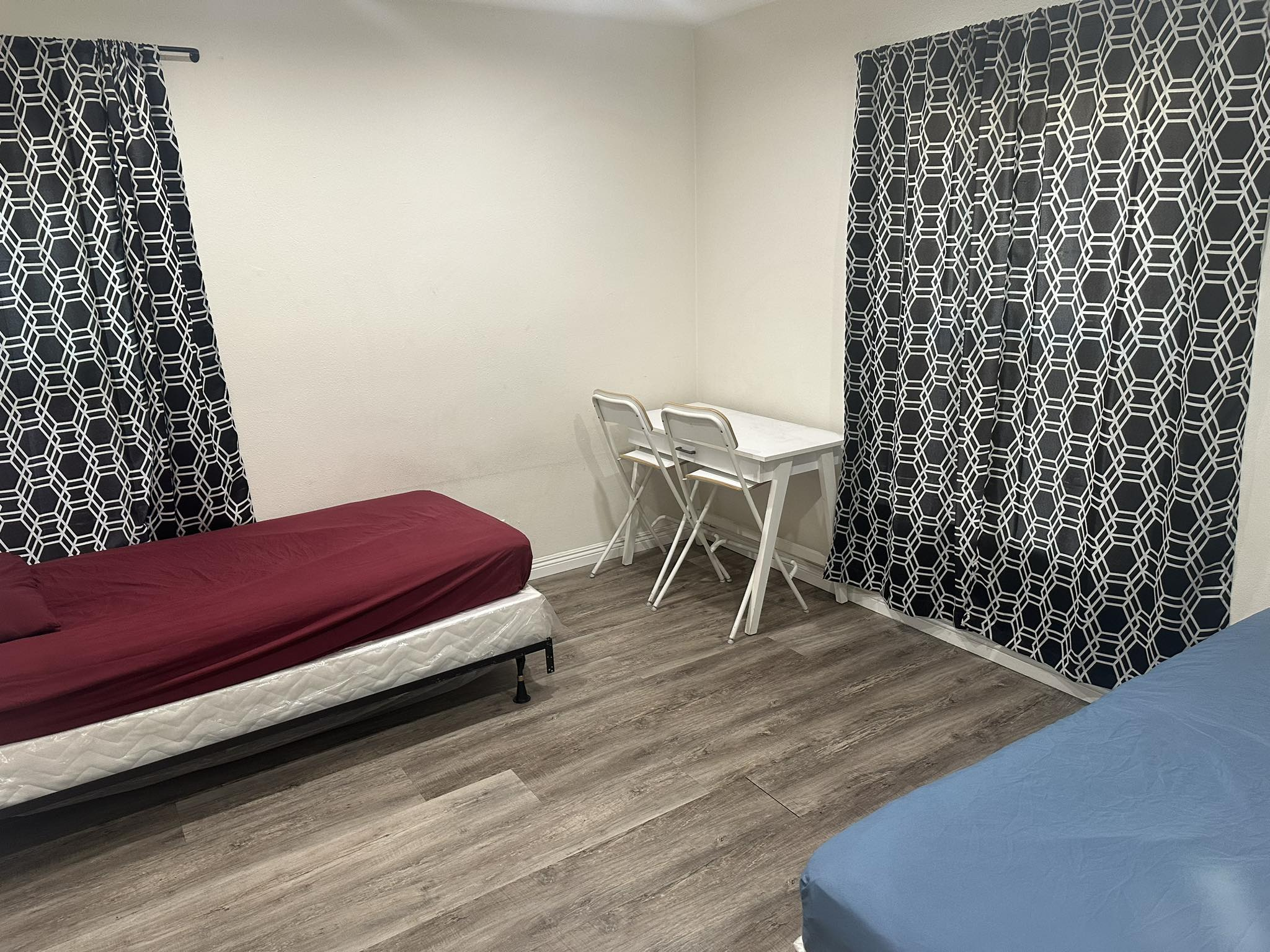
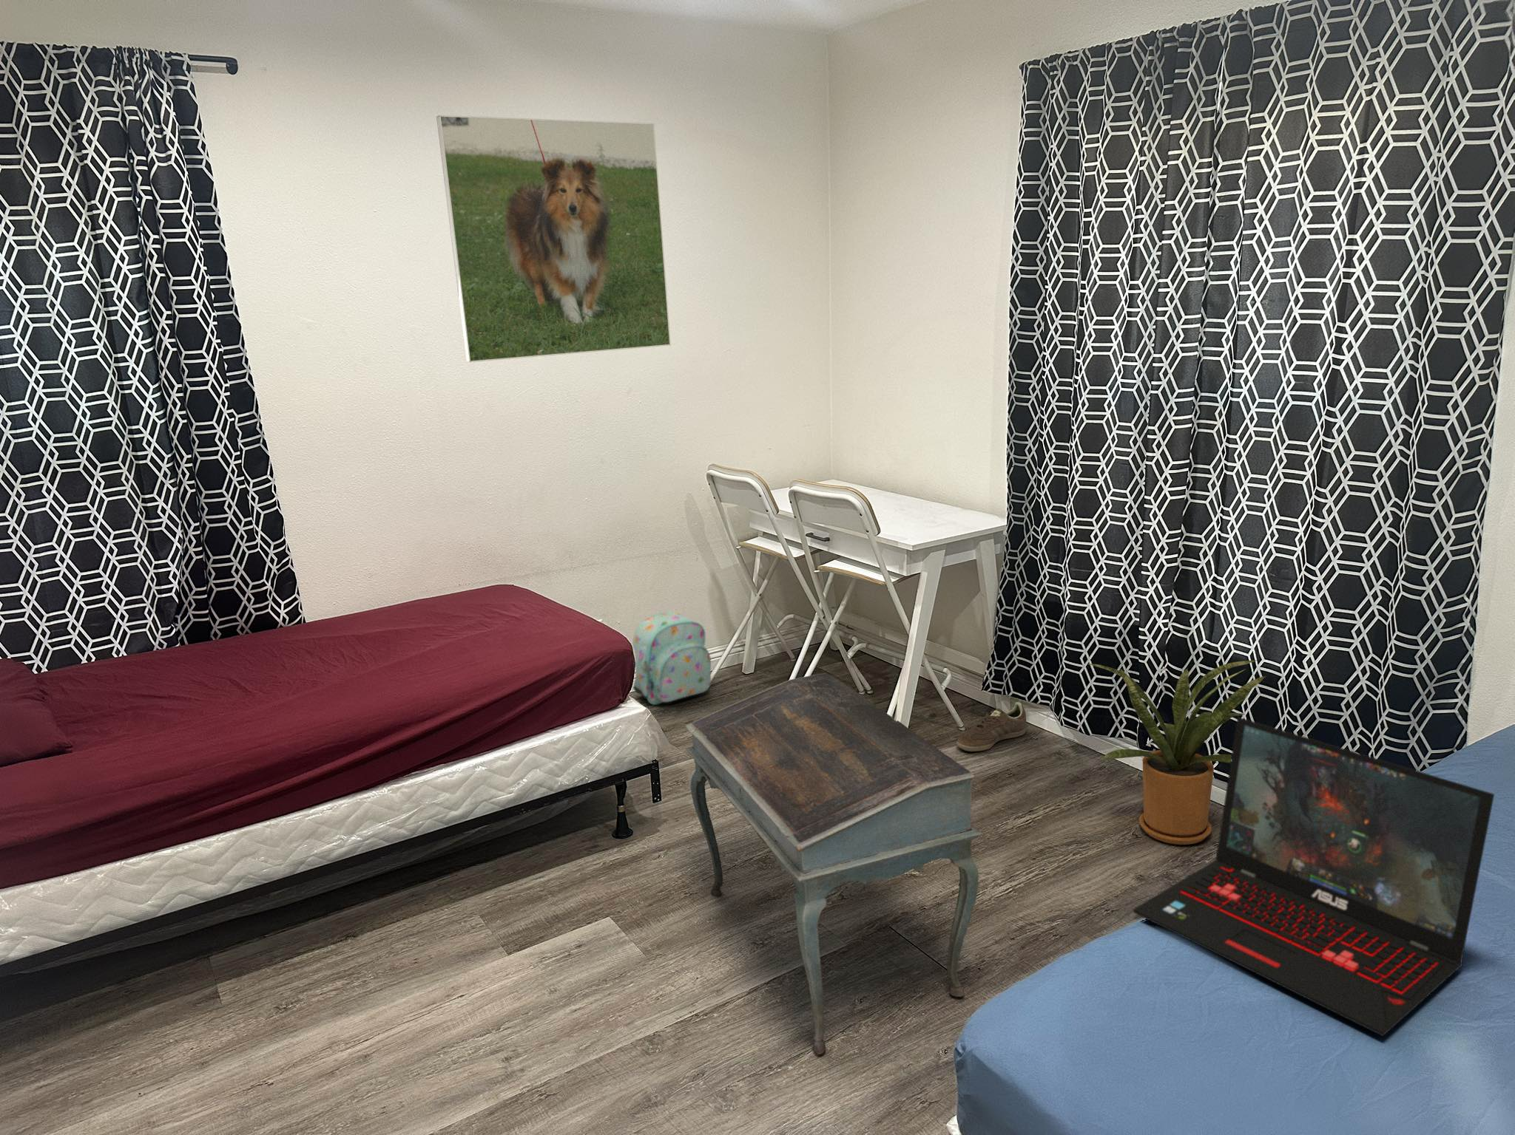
+ laptop (1301, 860)
+ backpack (672, 656)
+ sneaker (990, 725)
+ writing desk (822, 838)
+ house plant (1181, 739)
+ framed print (562, 240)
